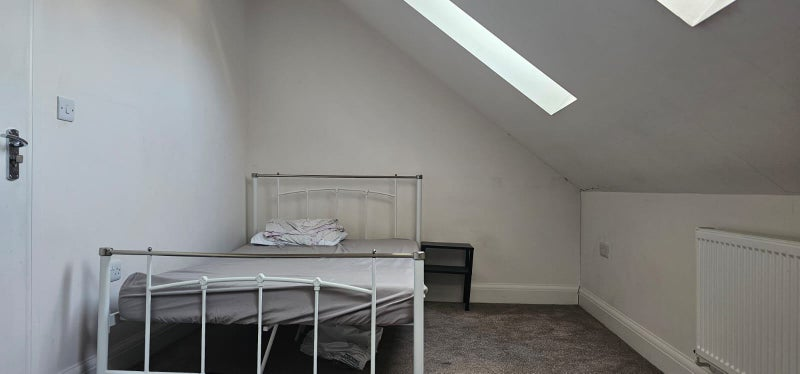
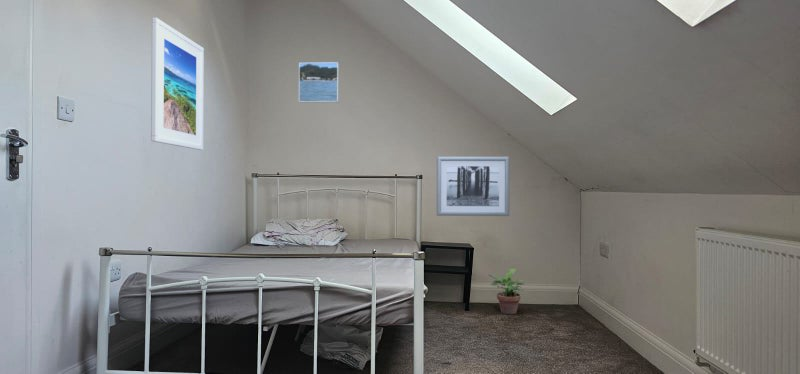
+ wall art (472, 186)
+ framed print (180, 90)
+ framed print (318, 82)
+ potted plant (506, 292)
